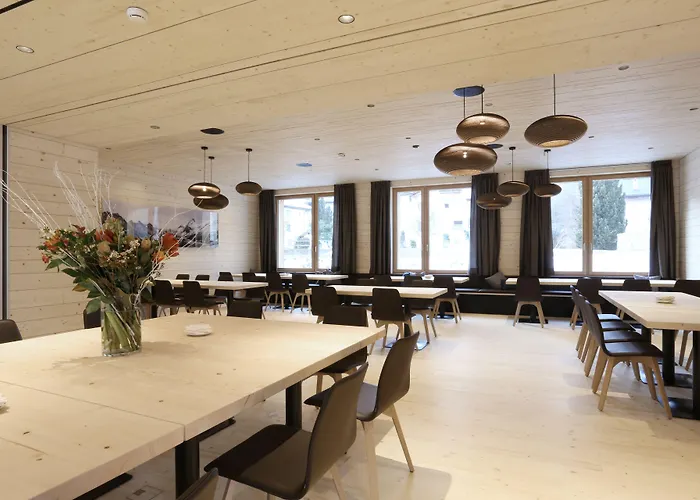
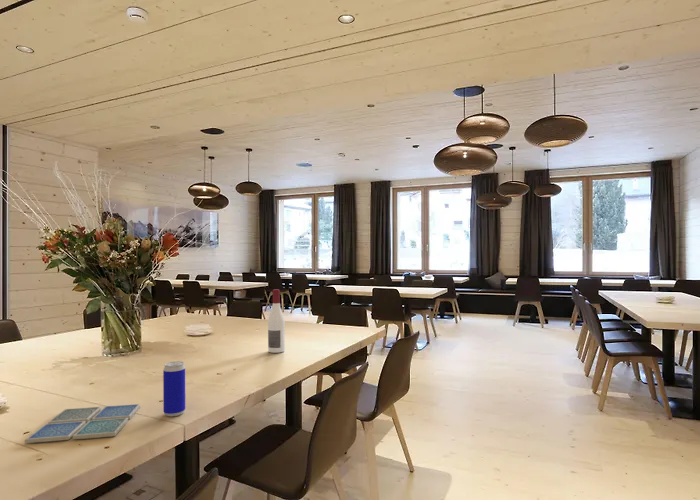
+ alcohol (276, 320)
+ drink coaster (88, 421)
+ beverage can (174, 388)
